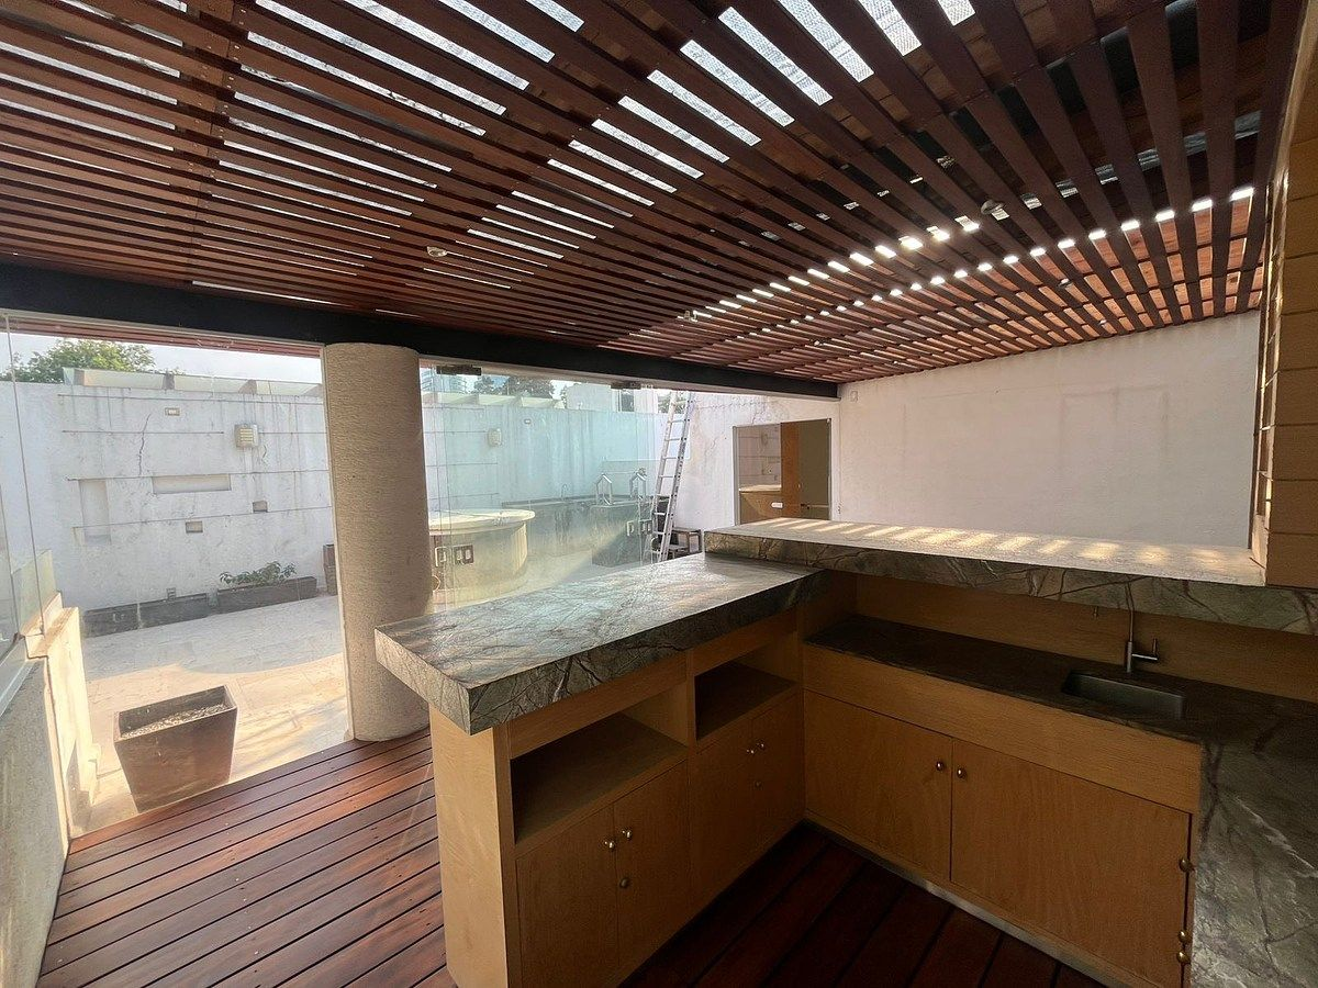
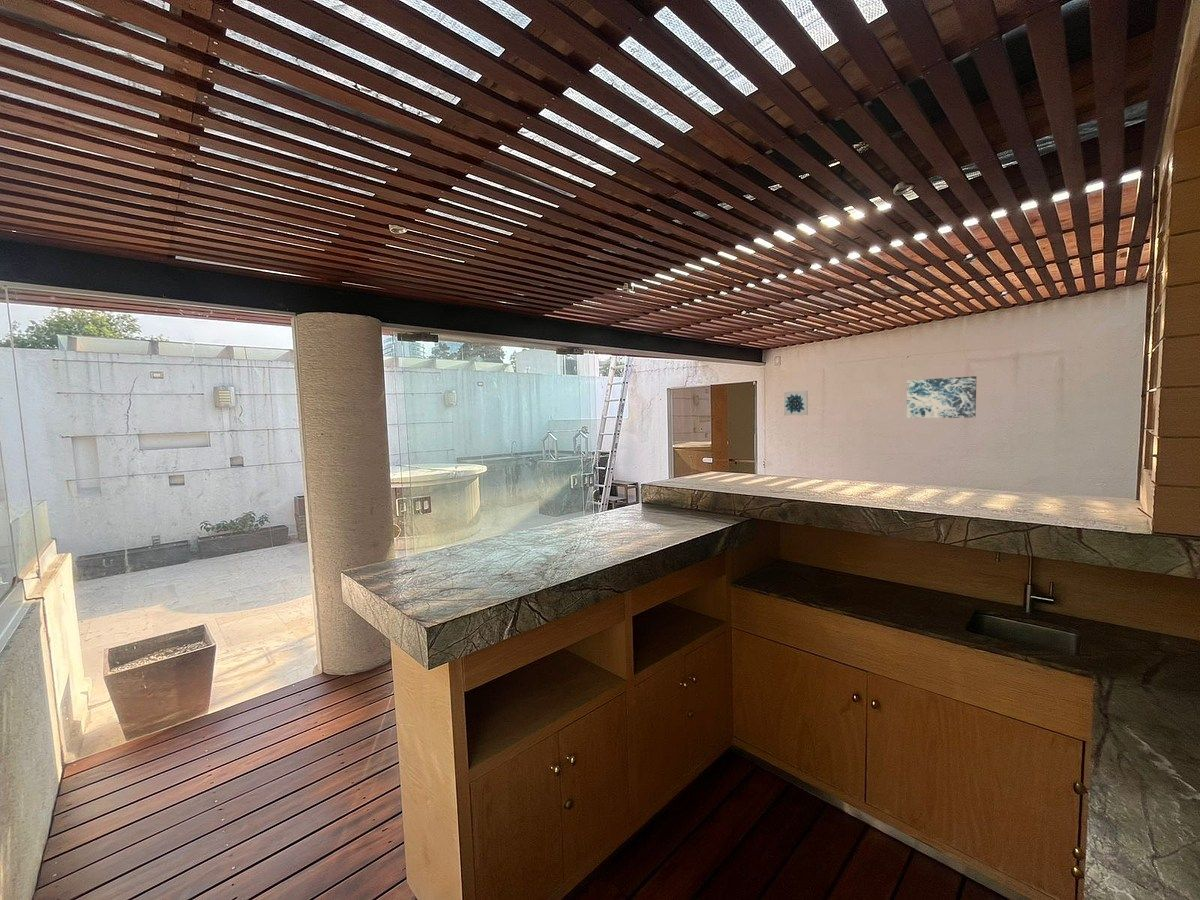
+ wall art (940, 398)
+ wall art (795, 403)
